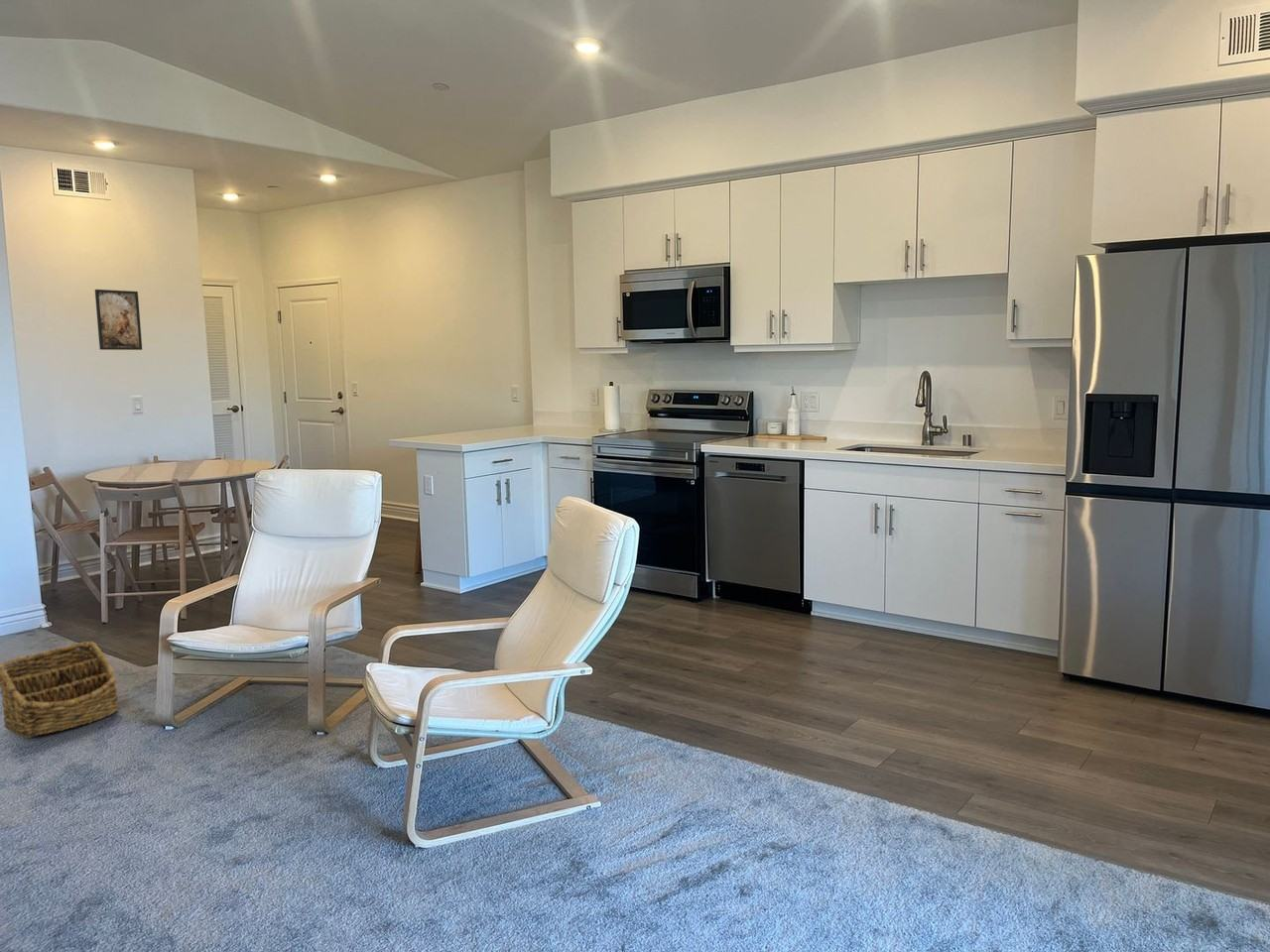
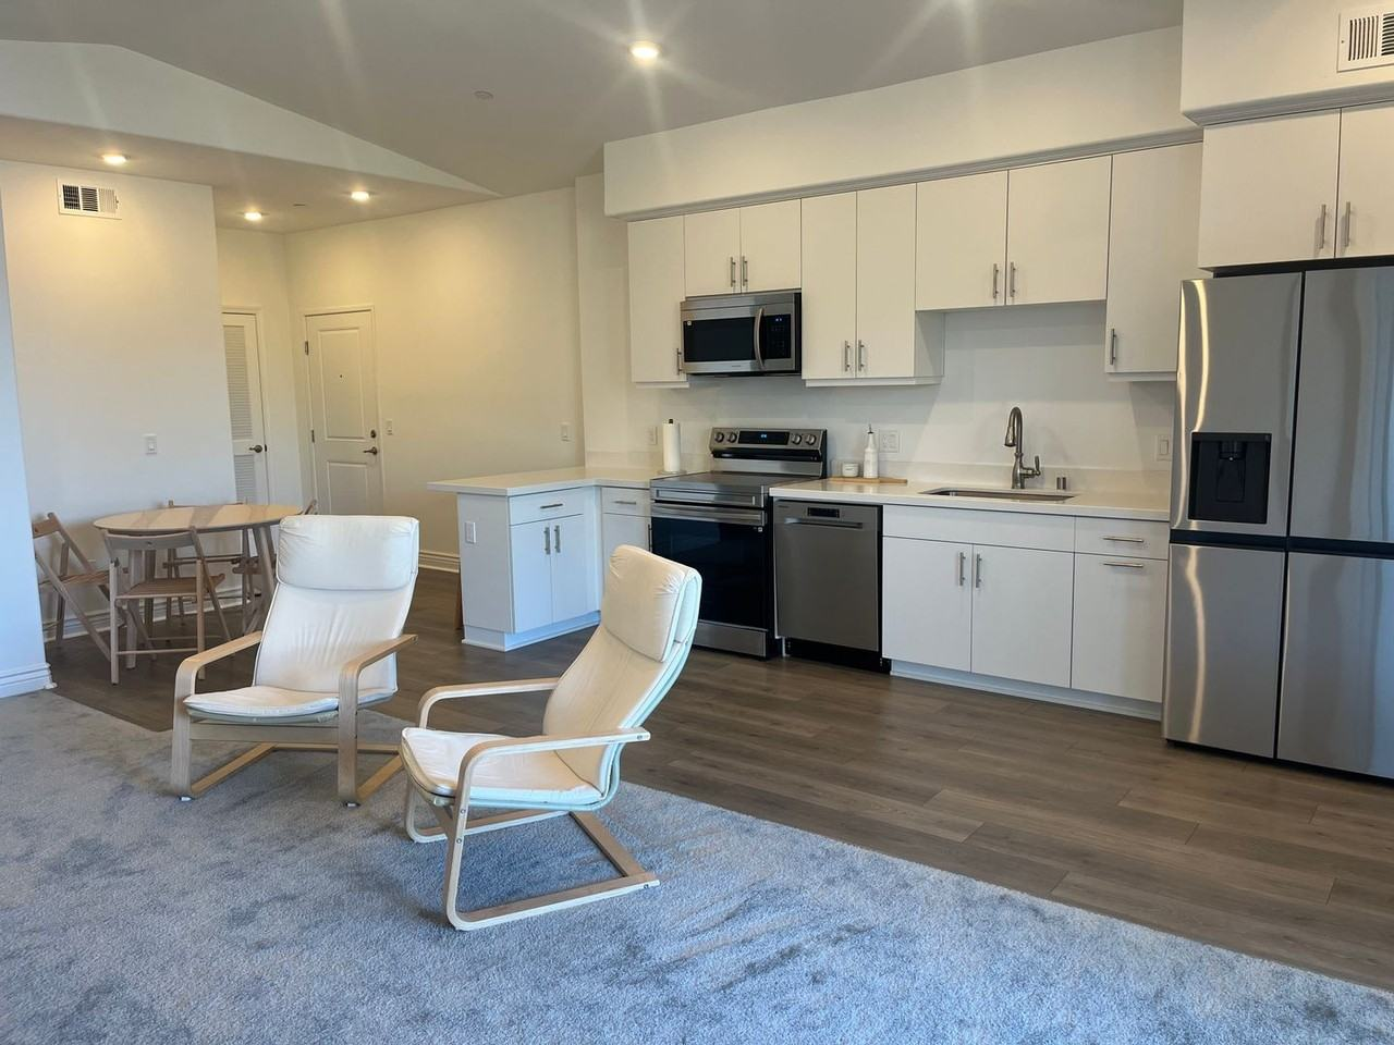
- basket (62, 687)
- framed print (118, 319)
